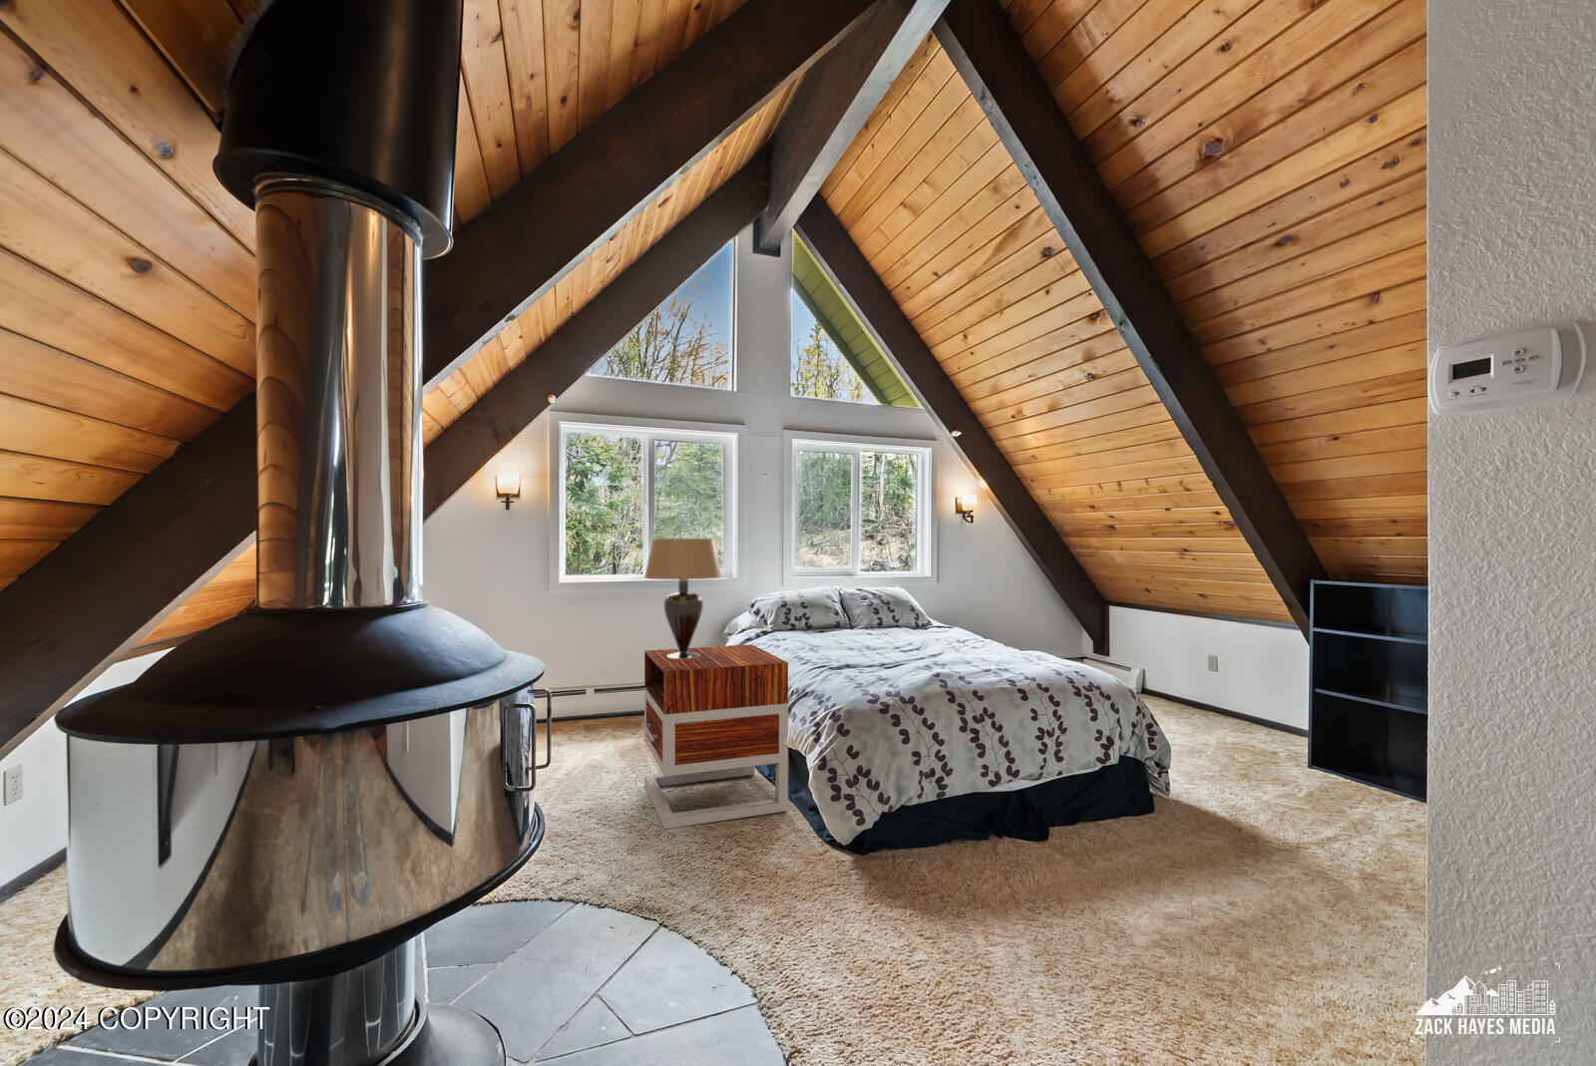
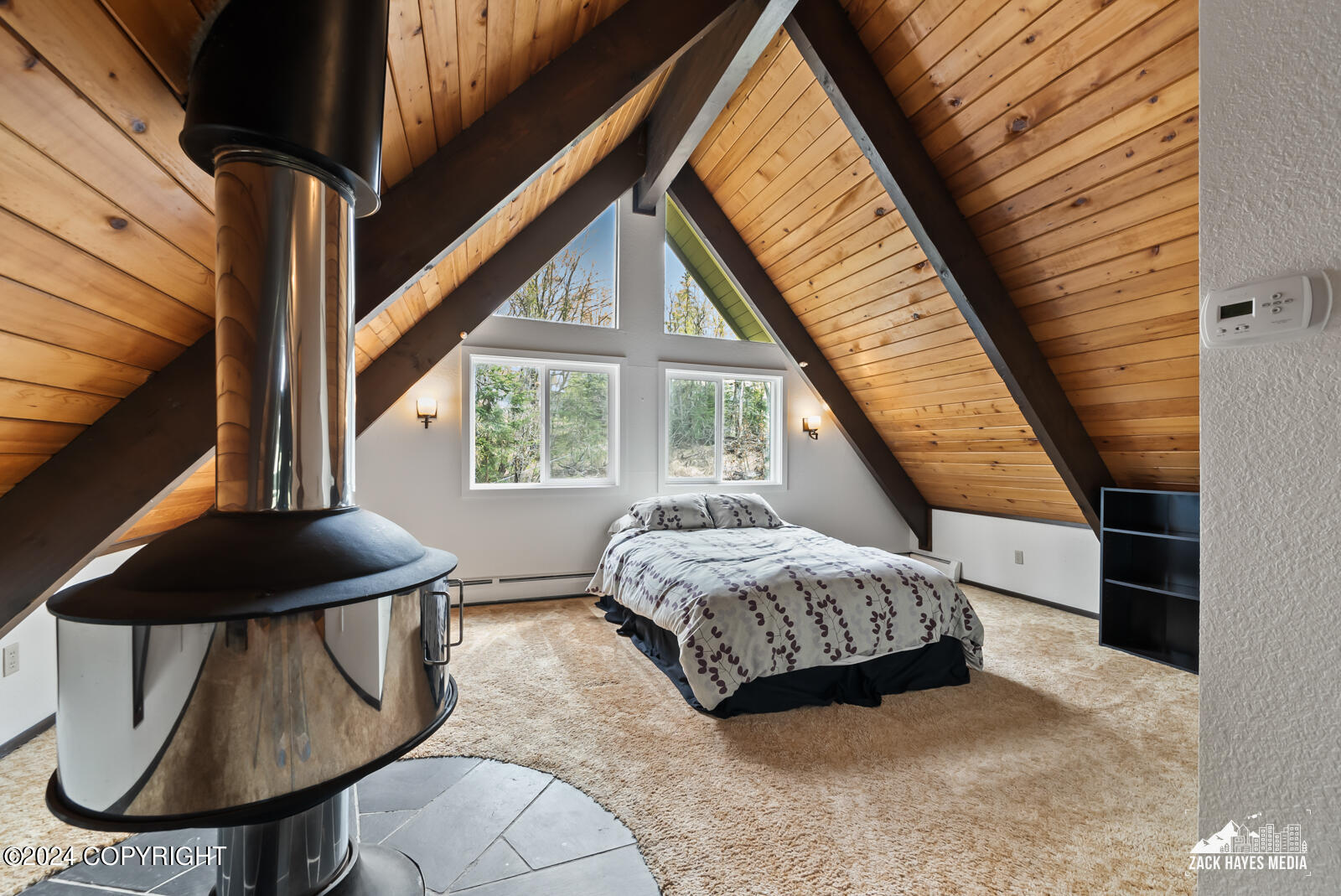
- table lamp (683, 596)
- nightstand (709, 727)
